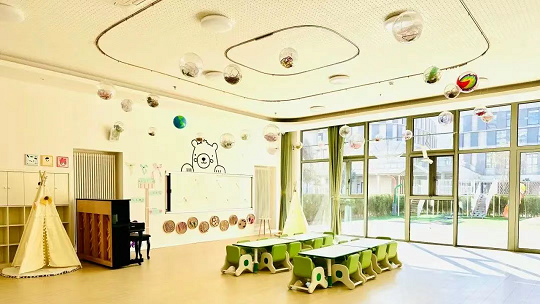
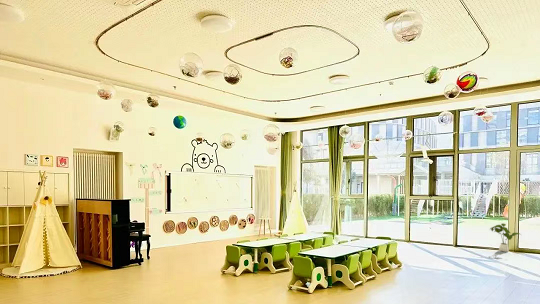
+ house plant (503, 237)
